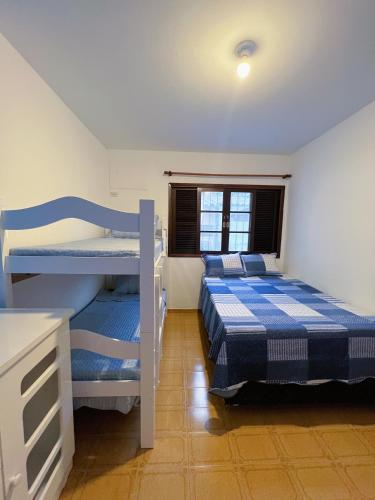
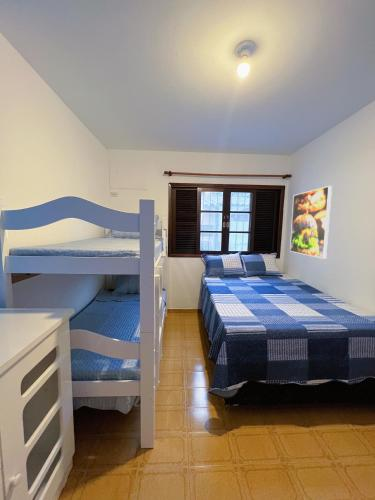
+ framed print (307, 223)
